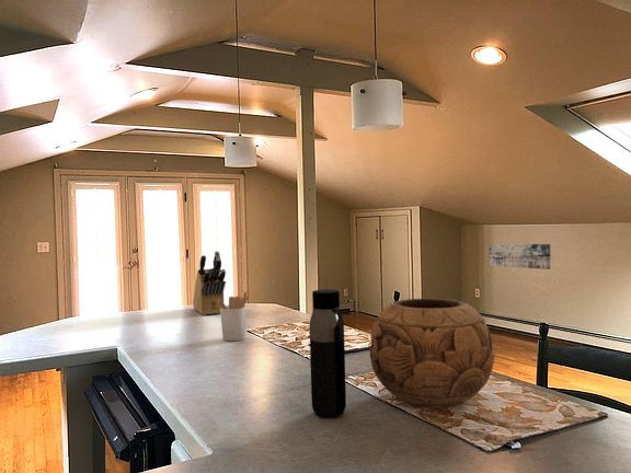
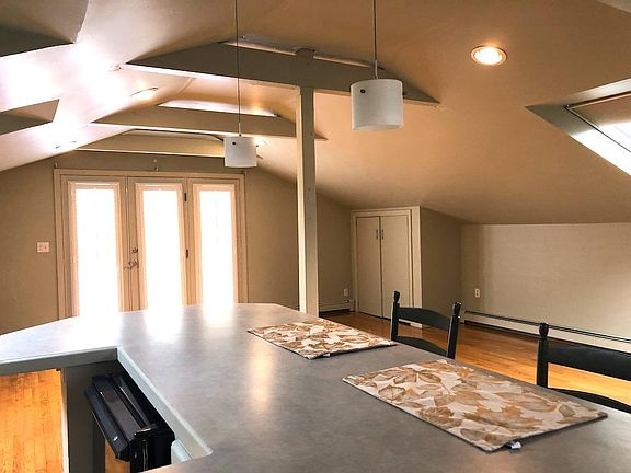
- decorative bowl (429, 349)
- wall art (517, 255)
- utensil holder (234, 315)
- water bottle (326, 351)
- knife block (208, 281)
